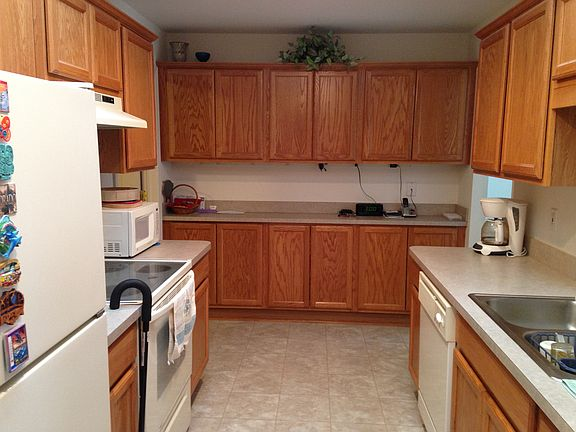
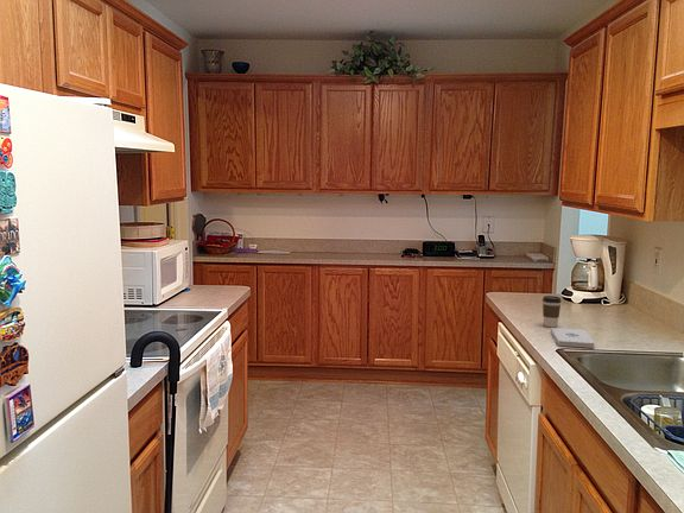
+ notepad (571, 337)
+ coffee cup (551, 311)
